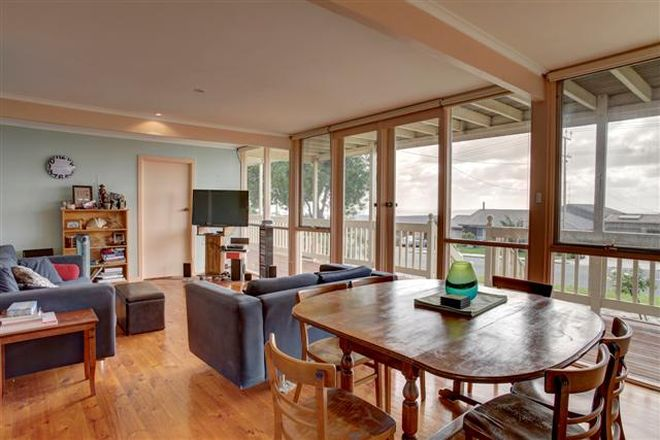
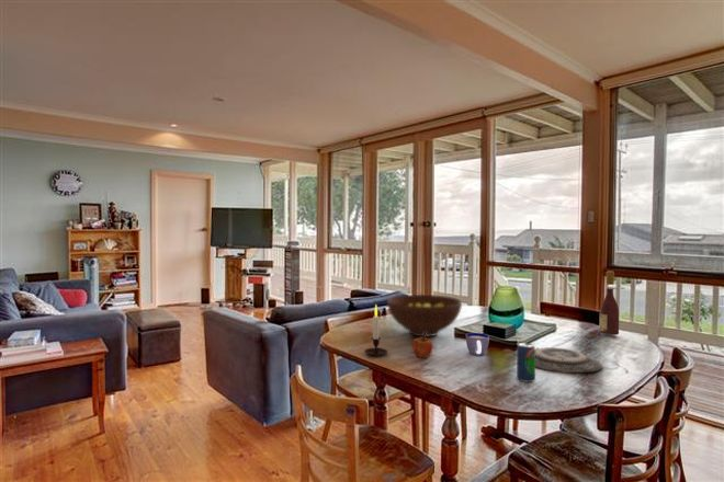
+ wine bottle (609, 302)
+ cup (477, 345)
+ fruit bowl (423, 317)
+ candle (375, 329)
+ beverage can (525, 362)
+ apple (422, 344)
+ plate (559, 356)
